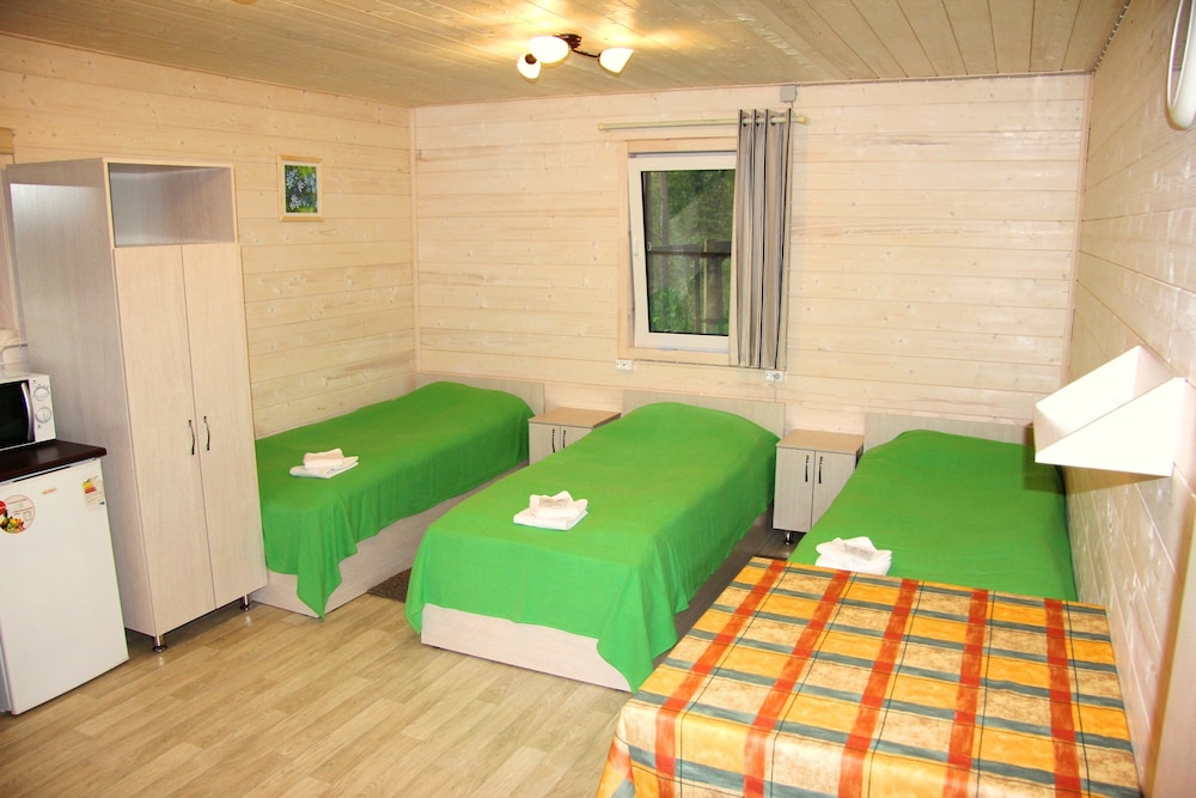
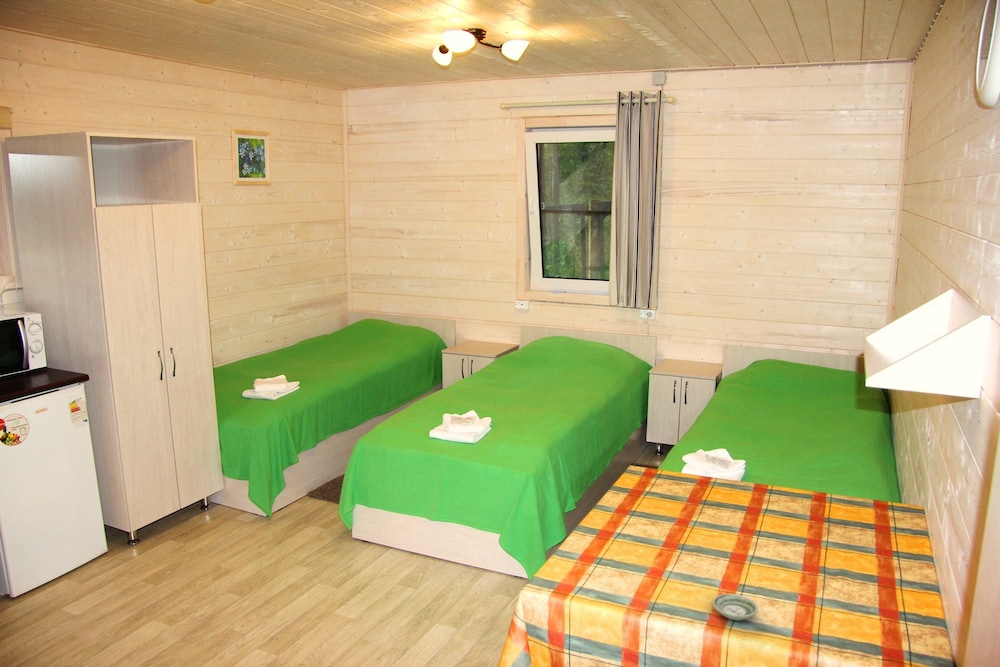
+ saucer (734, 609)
